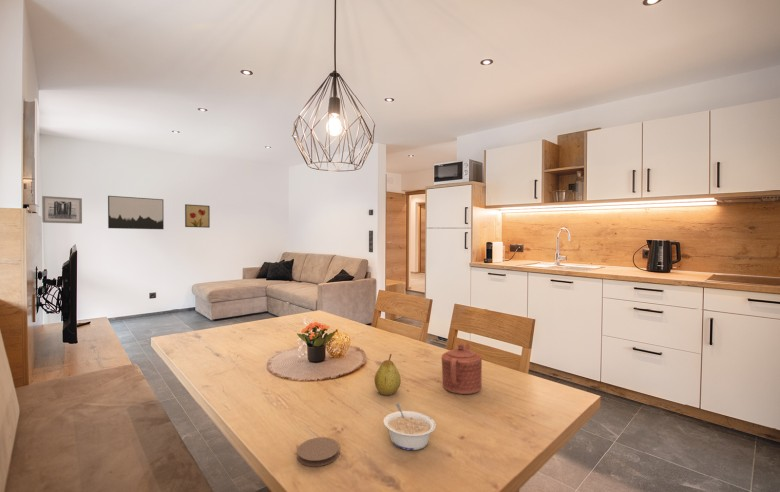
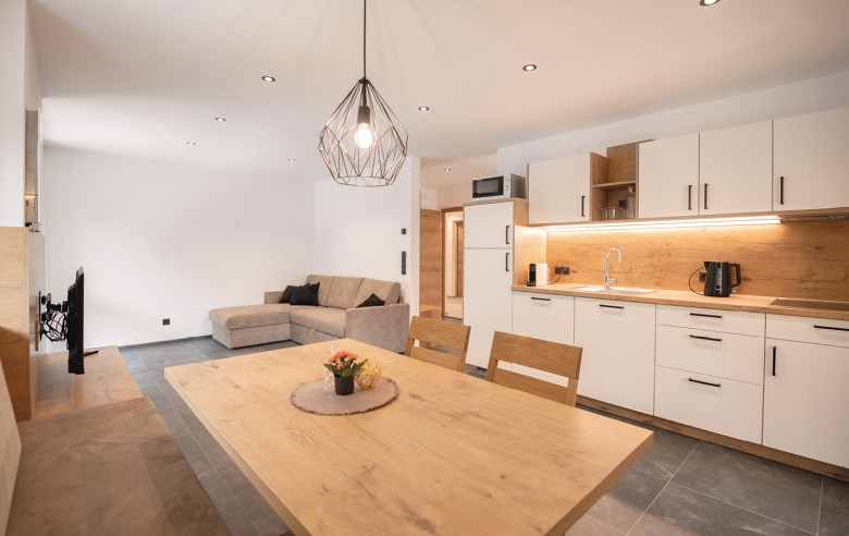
- coaster (318, 451)
- wall art (136, 213)
- teapot (461, 364)
- wall art (197, 216)
- fruit (387, 374)
- wall art (62, 210)
- legume (407, 429)
